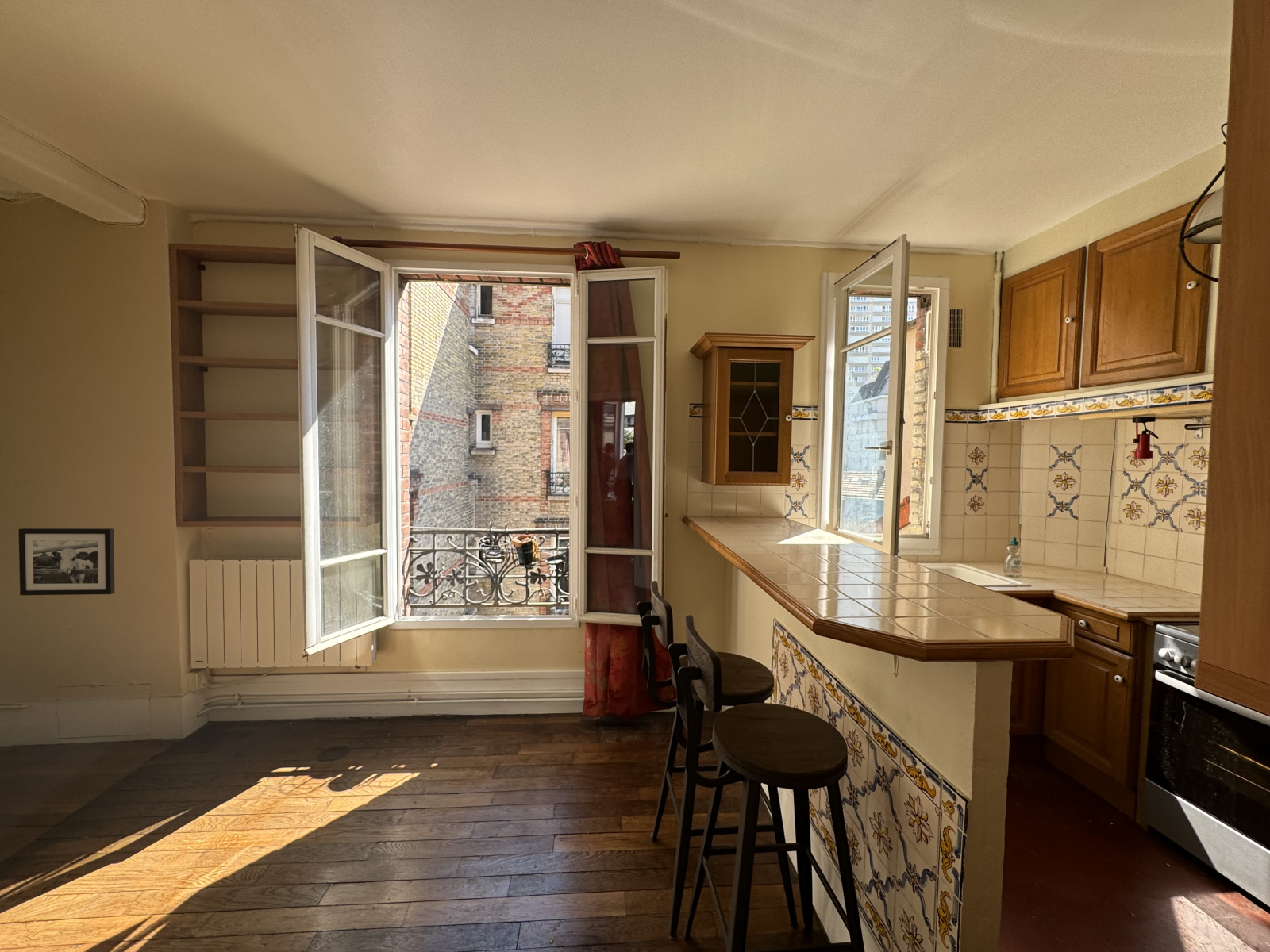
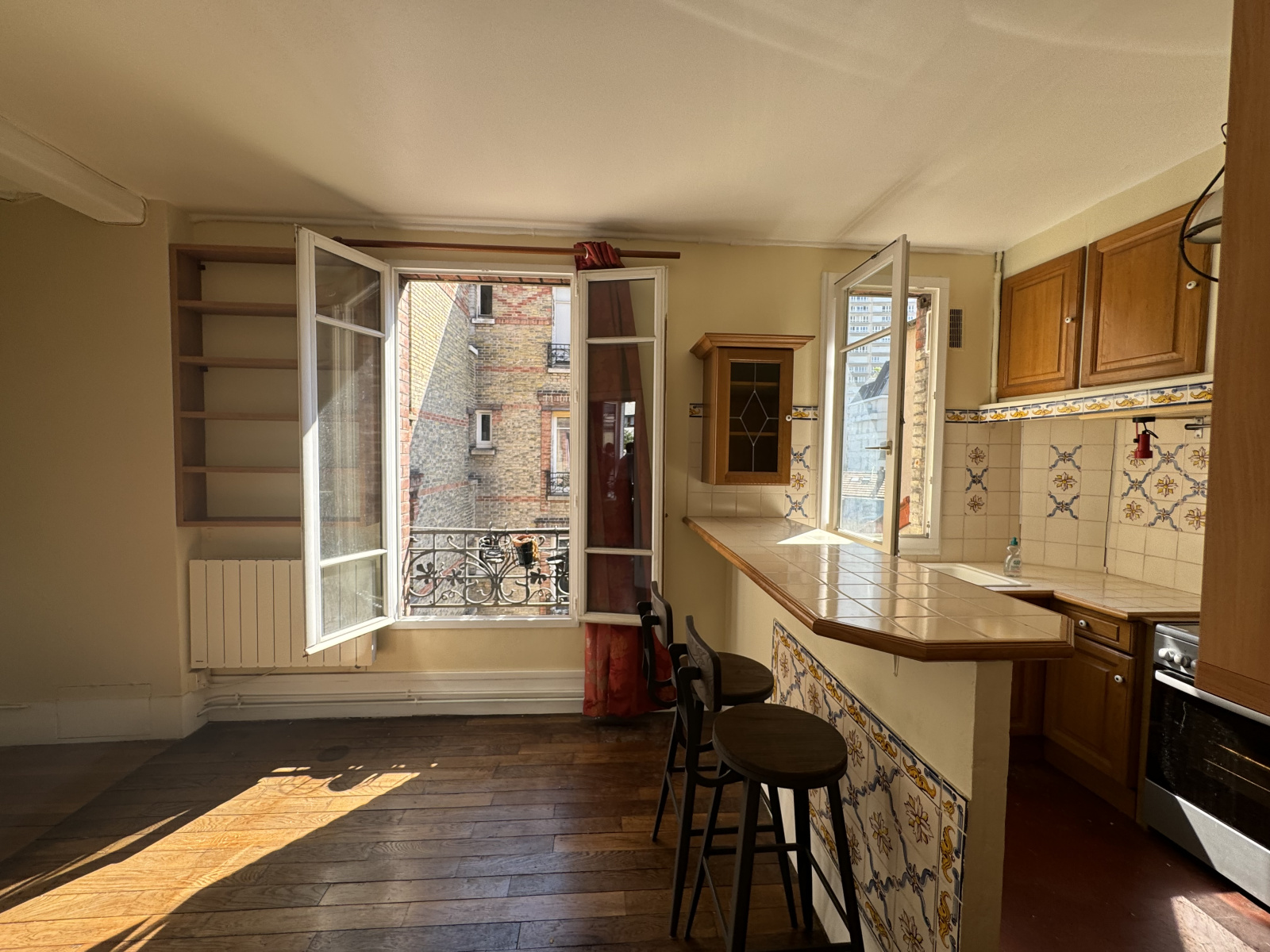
- picture frame (67, 561)
